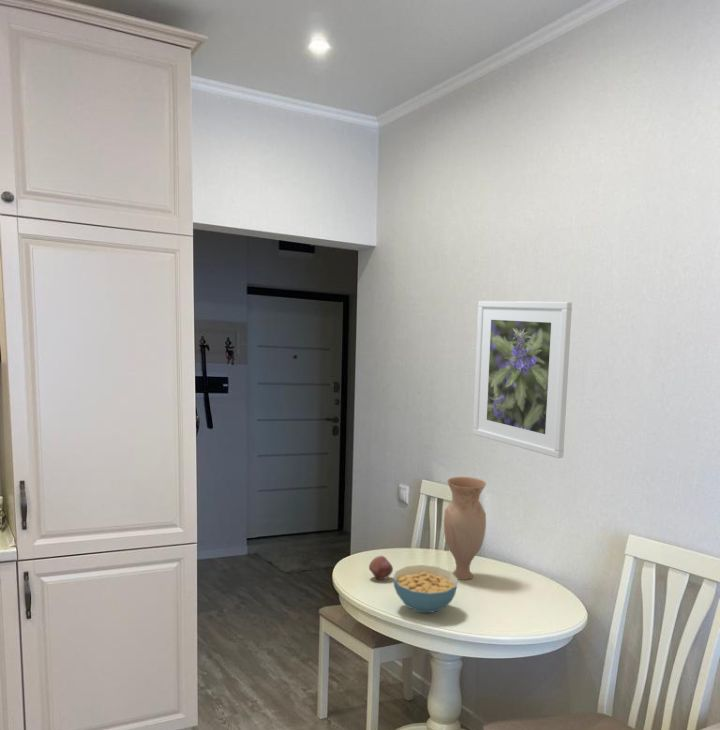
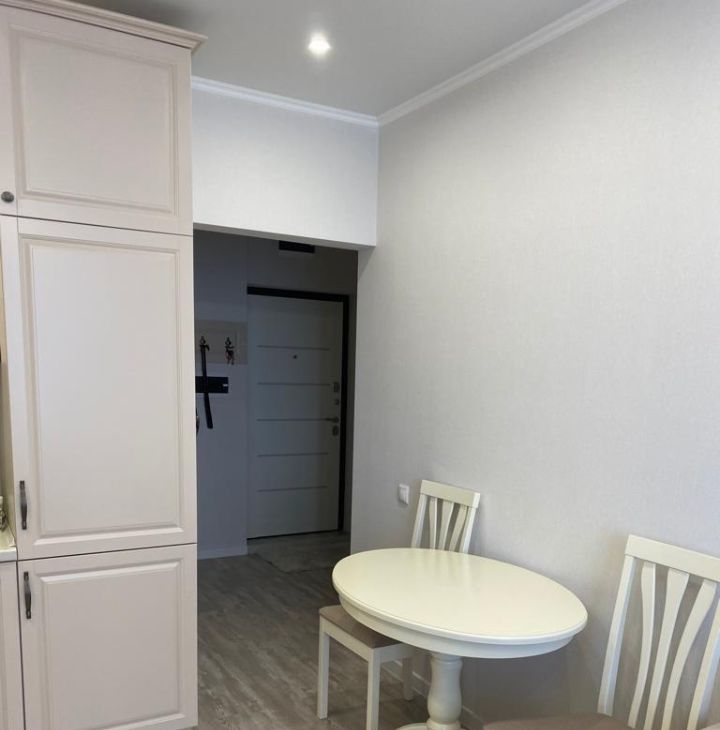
- vase (464, 529)
- fruit (380, 567)
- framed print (517, 374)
- cereal bowl (425, 593)
